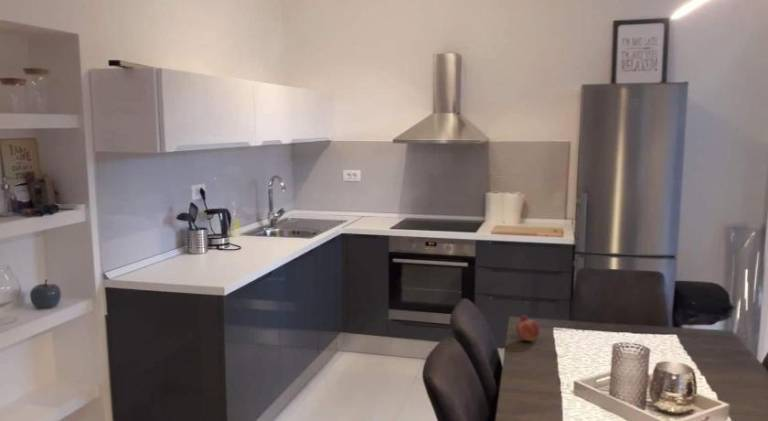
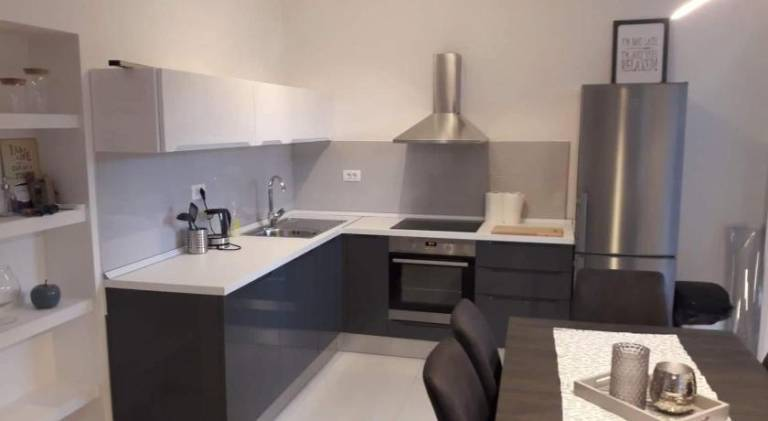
- fruit (527, 328)
